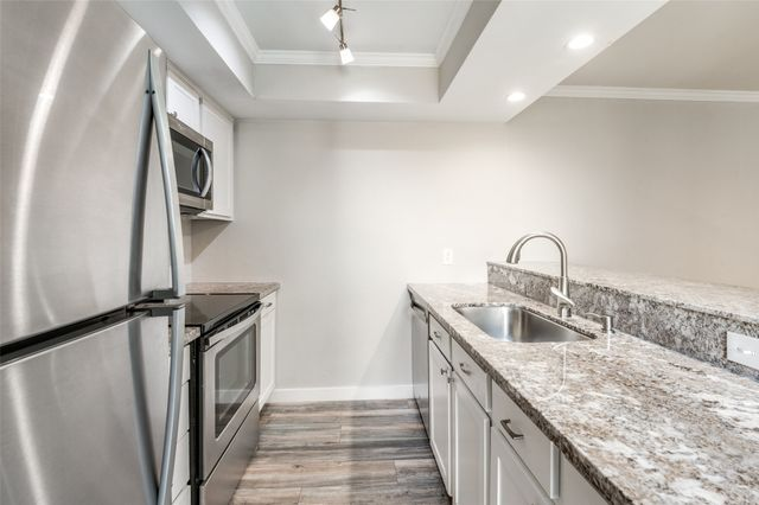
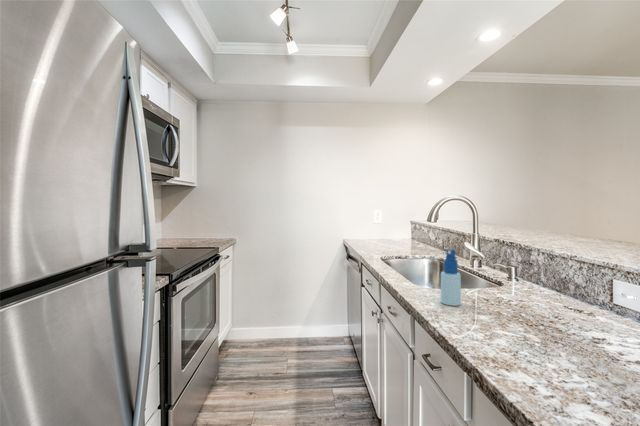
+ spray bottle (450, 276)
